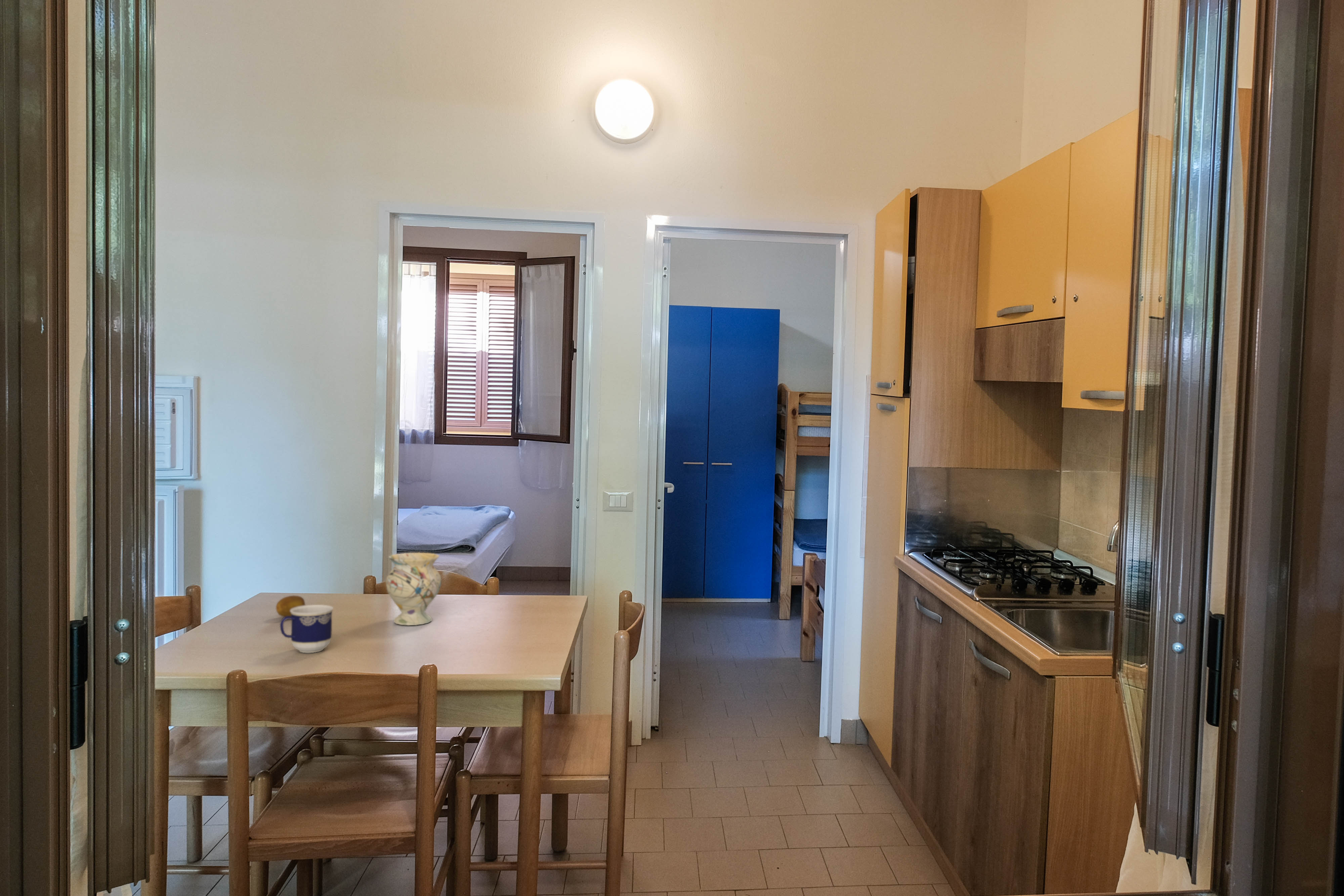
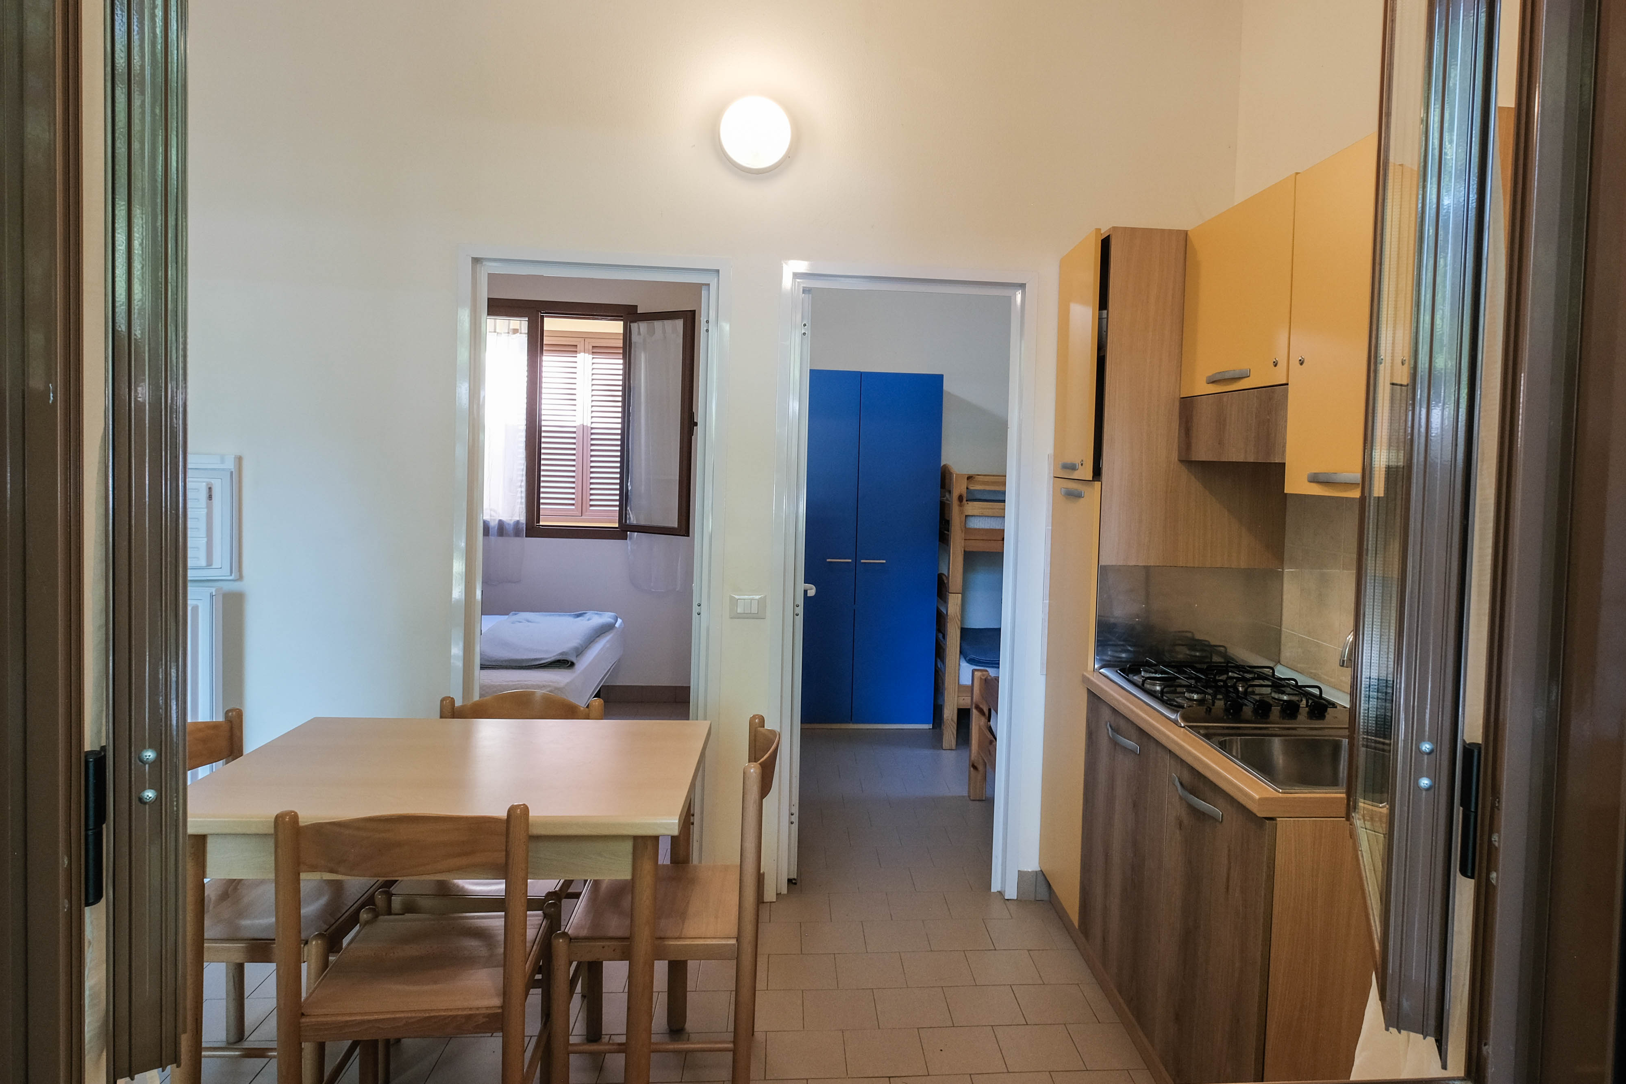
- vase (414, 588)
- fruit (291, 606)
- cup (306, 630)
